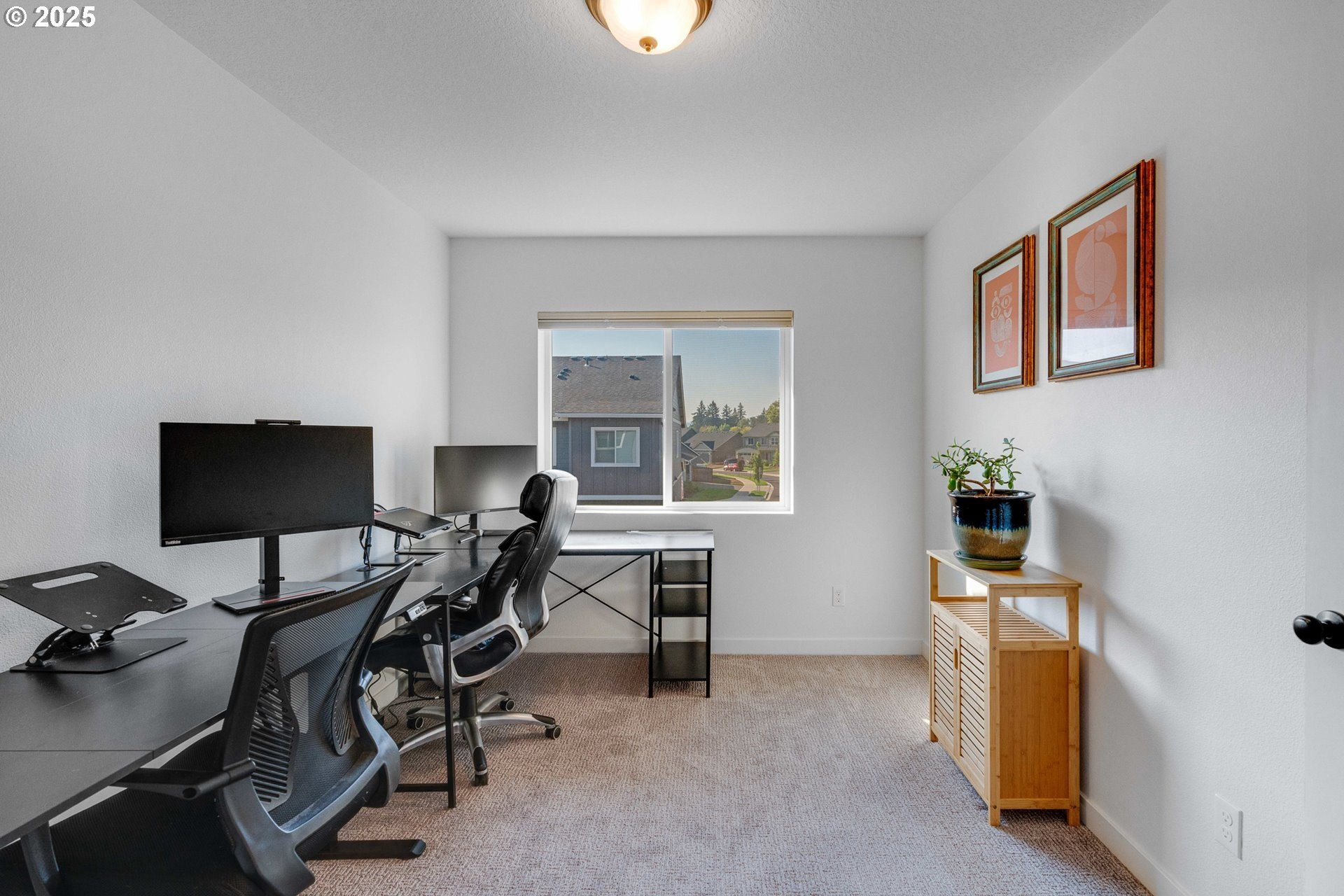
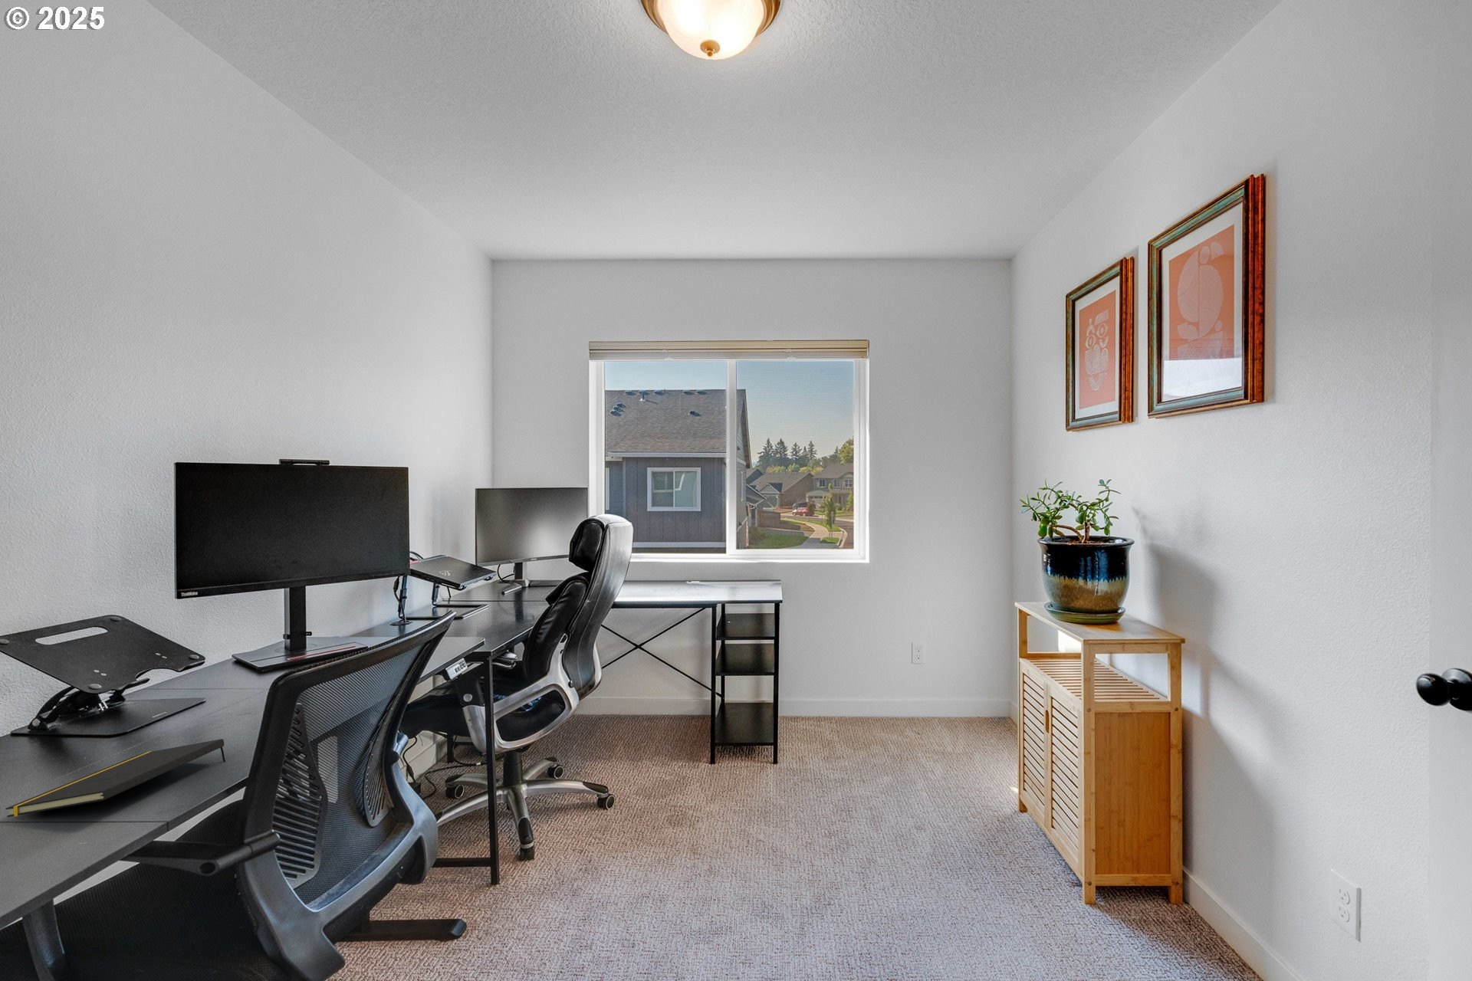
+ notepad (124, 774)
